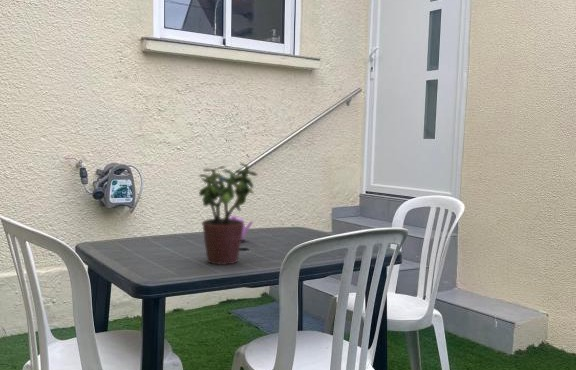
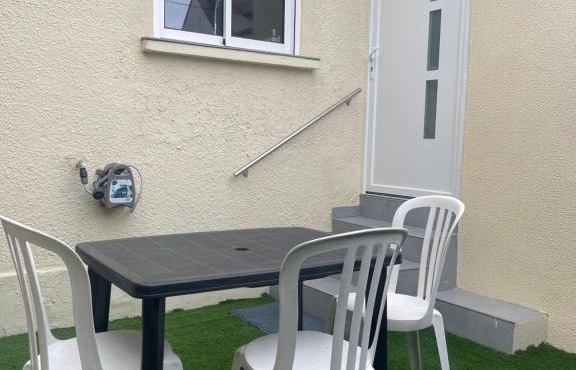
- potted plant (226, 212)
- teapot (232, 218)
